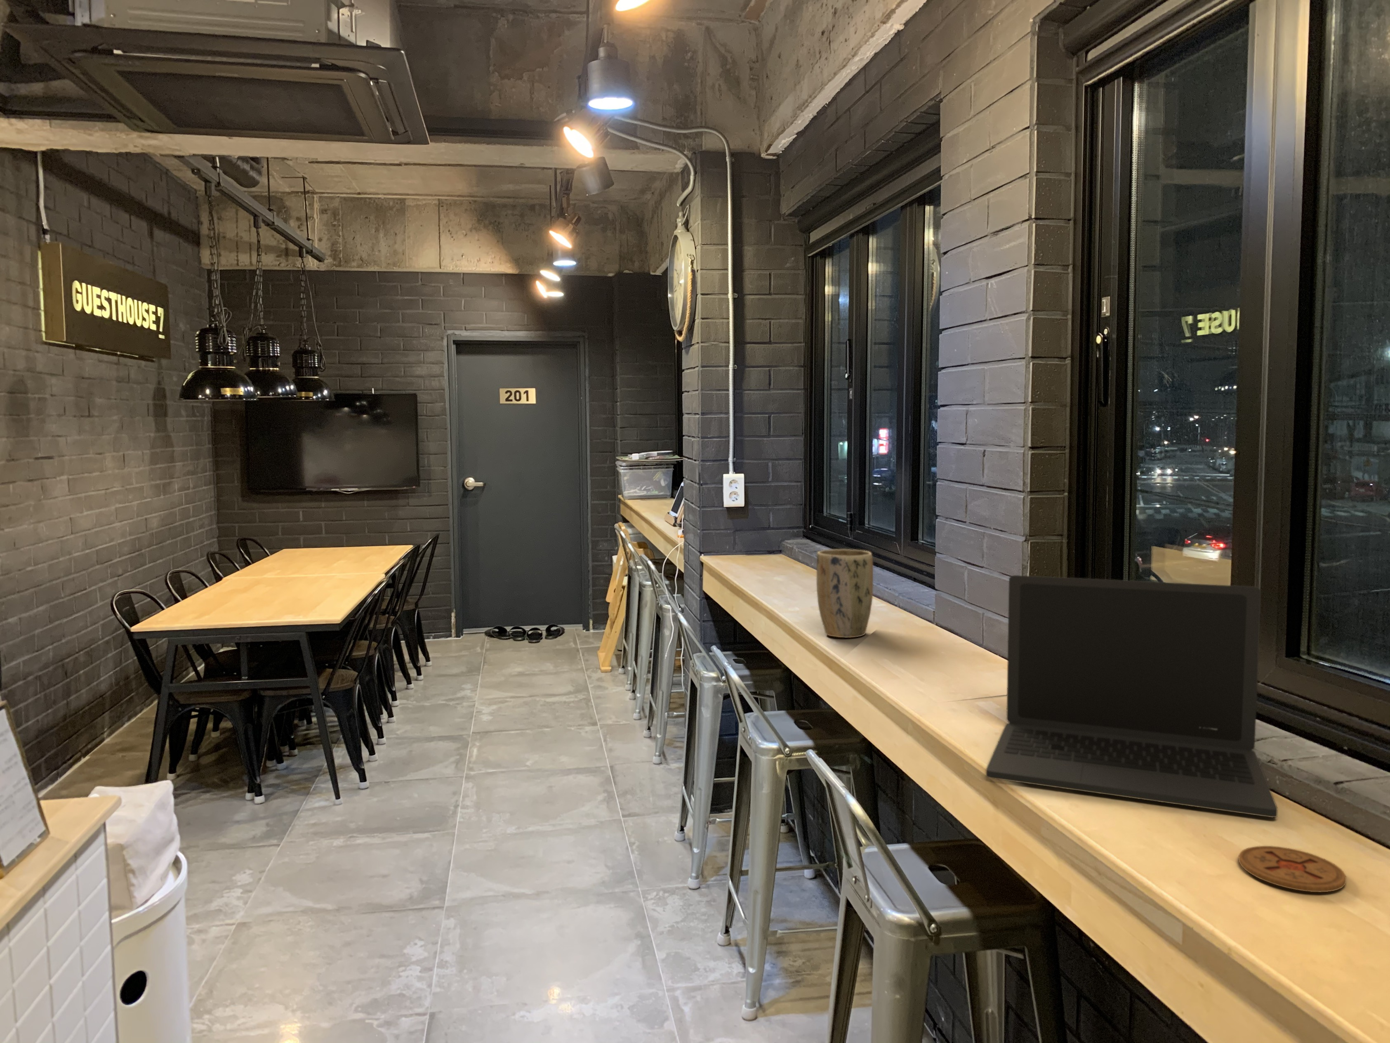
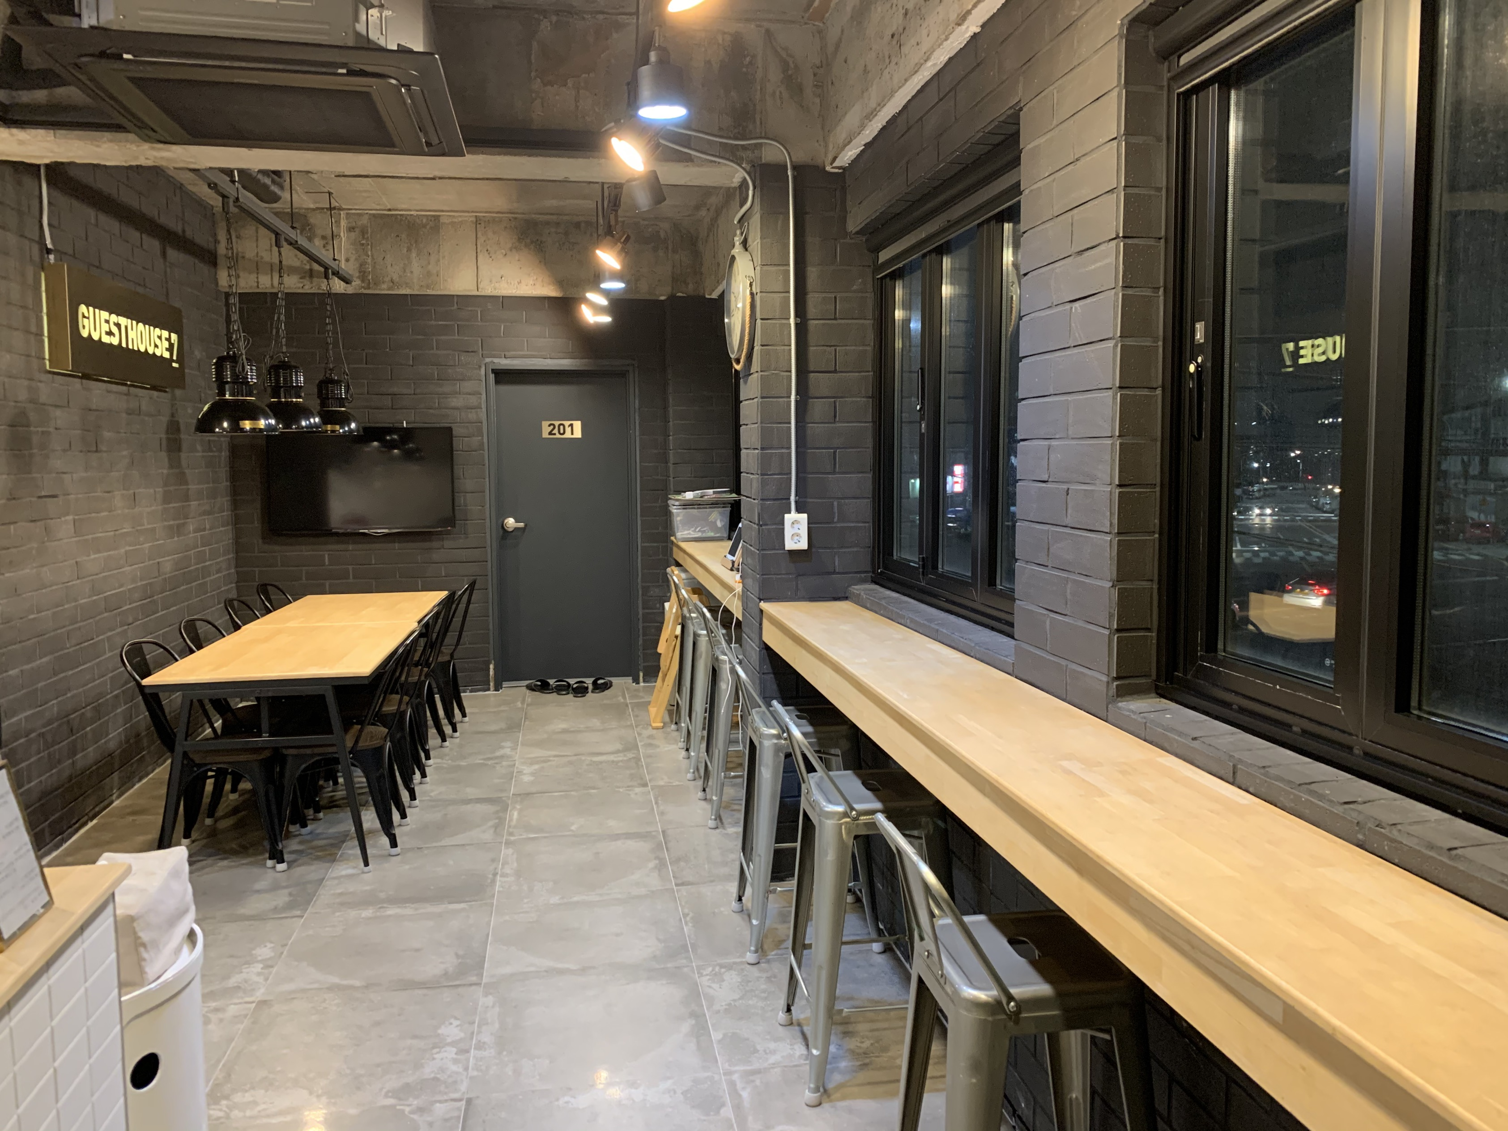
- laptop (1126, 680)
- plant pot (845, 593)
- coaster (1291, 868)
